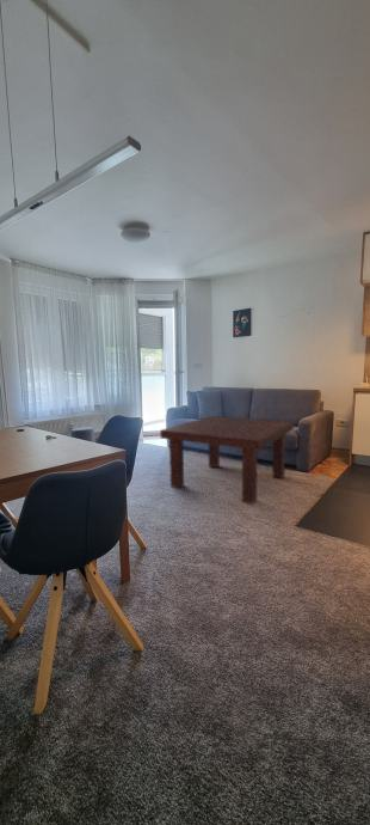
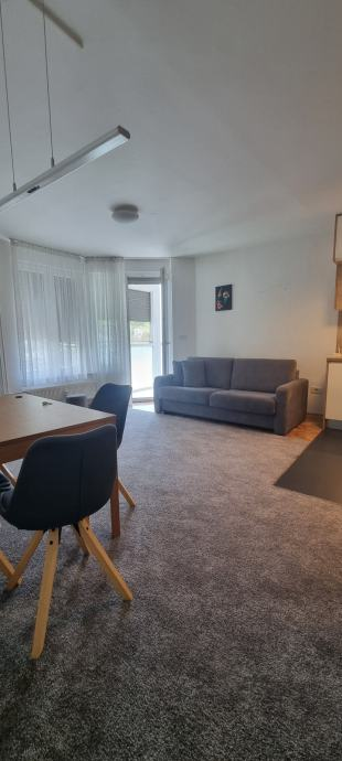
- coffee table (229, 446)
